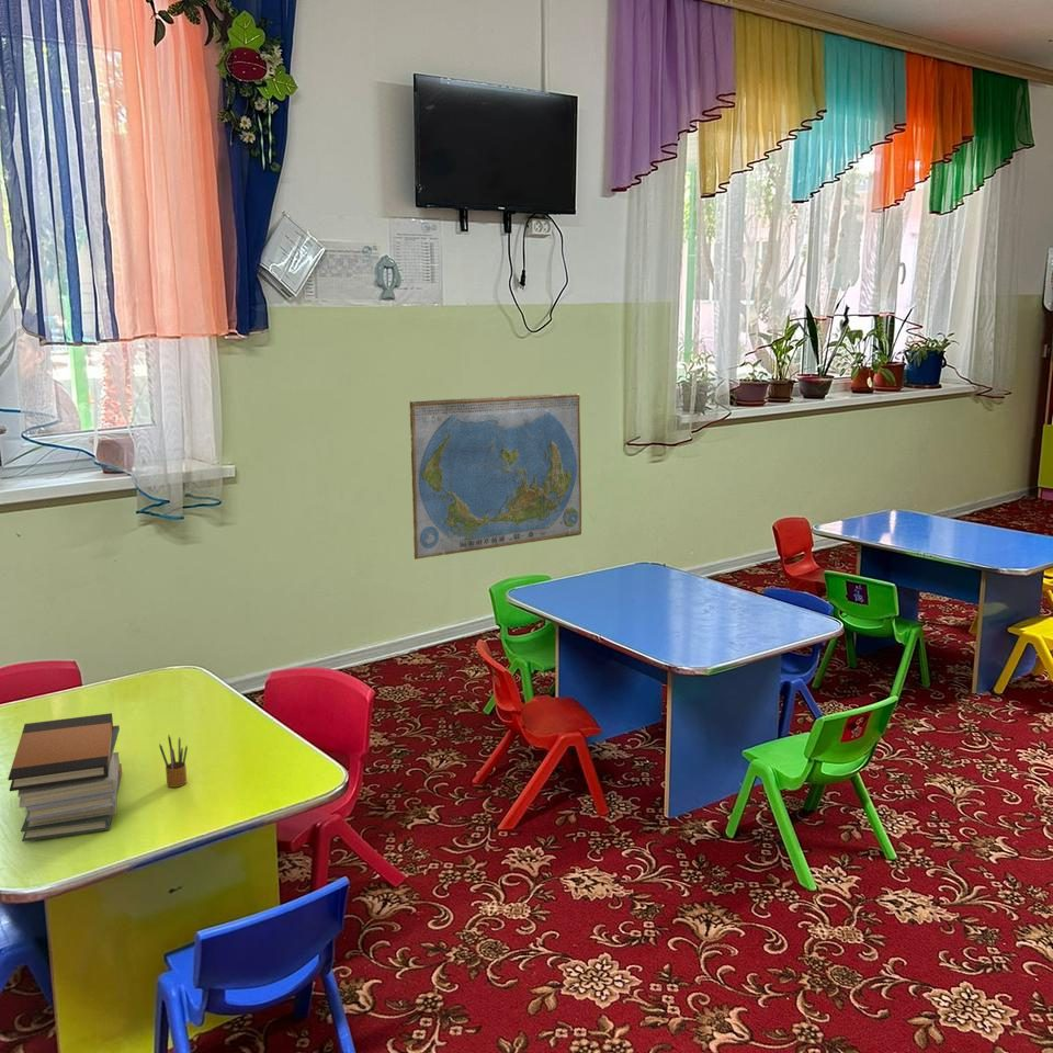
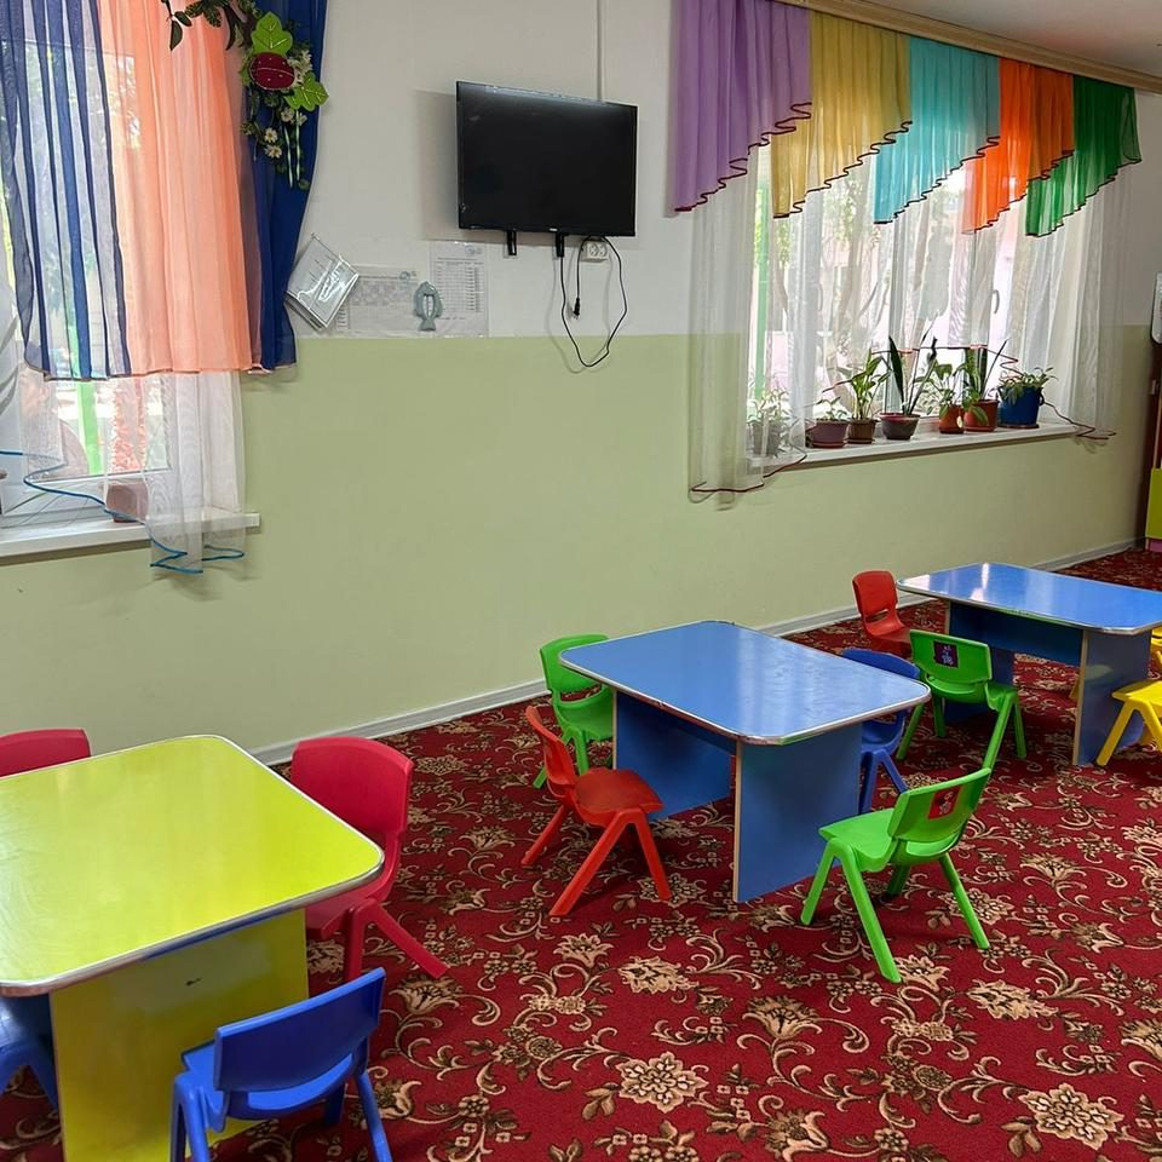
- book stack (69, 774)
- pencil box (173, 760)
- world map (501, 473)
